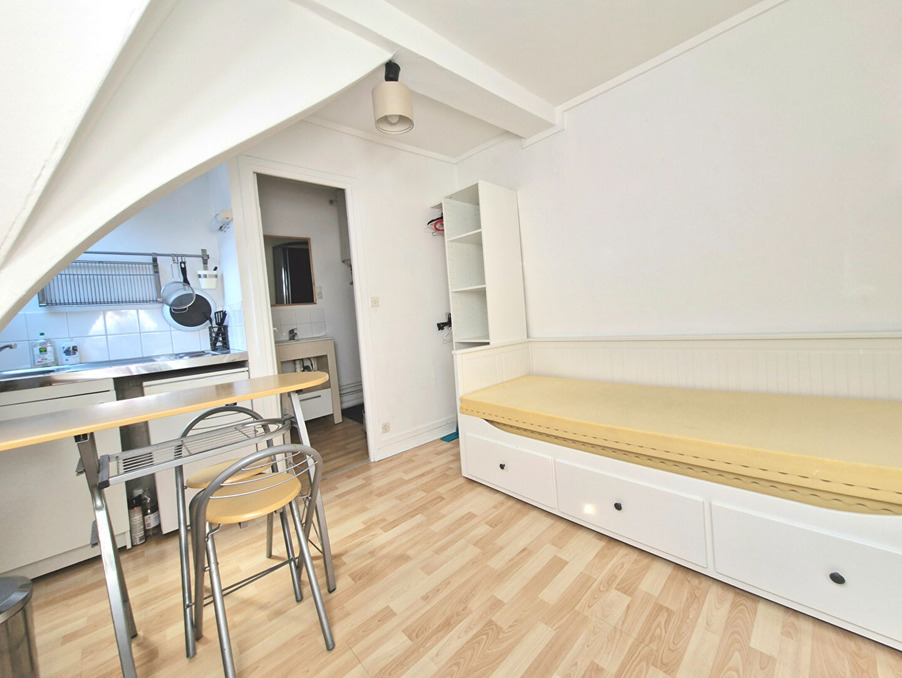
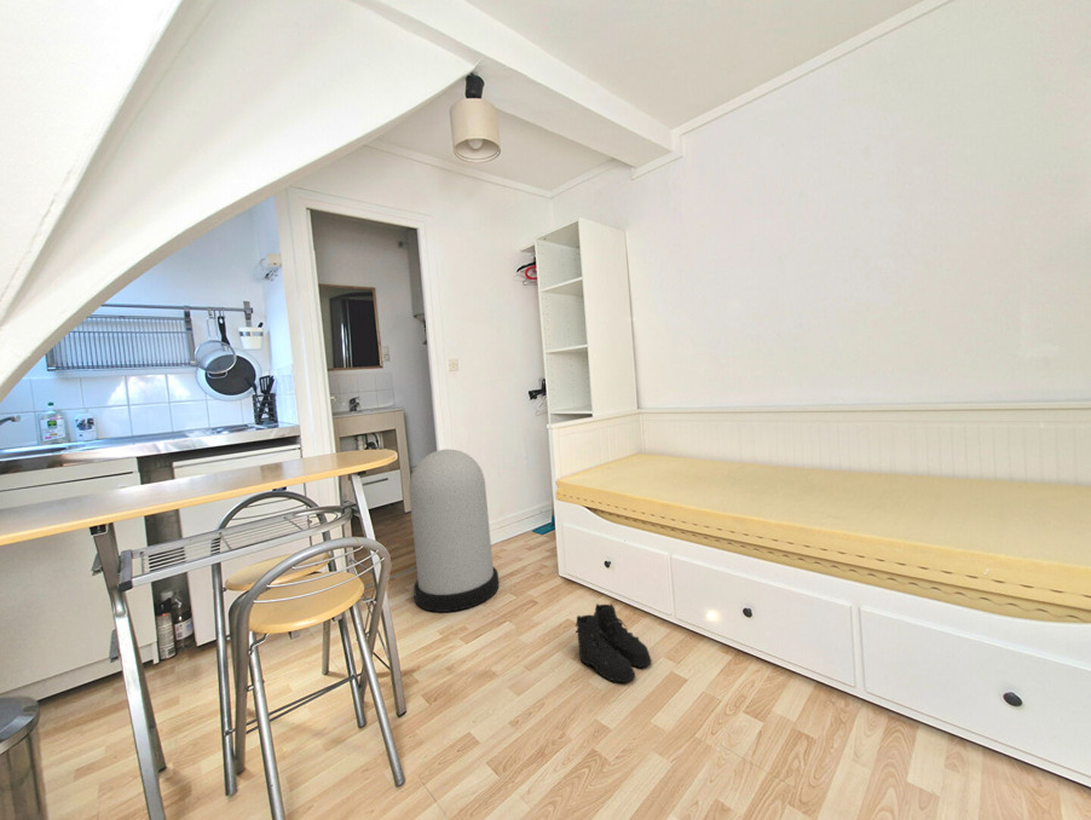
+ boots (611, 636)
+ trash can (450, 520)
